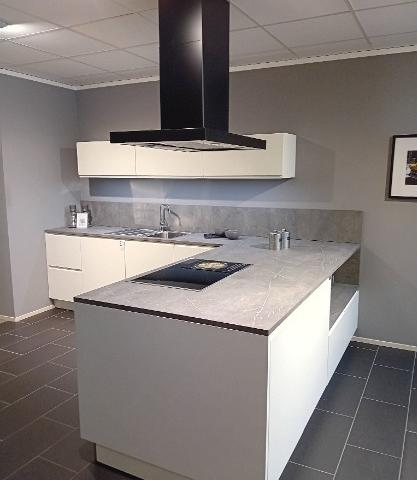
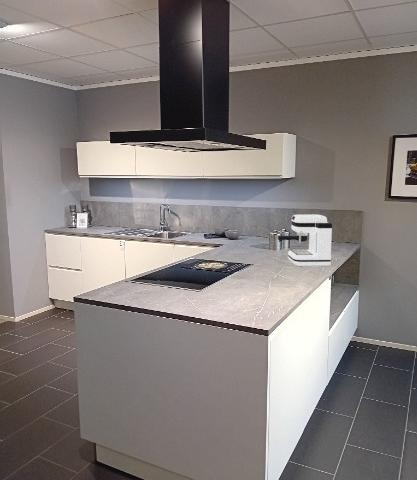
+ coffee maker (309, 239)
